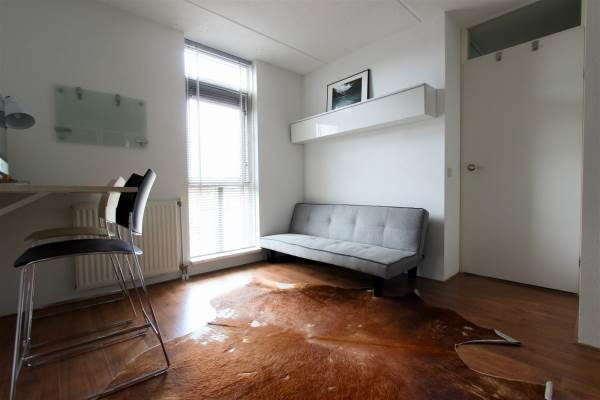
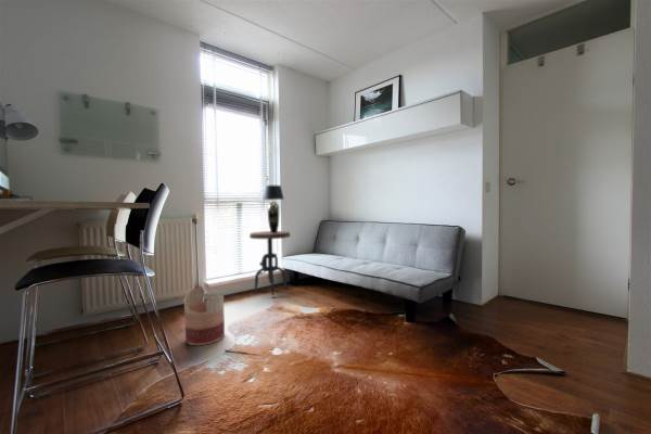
+ table lamp (273, 208)
+ basket (204, 312)
+ side table (270, 263)
